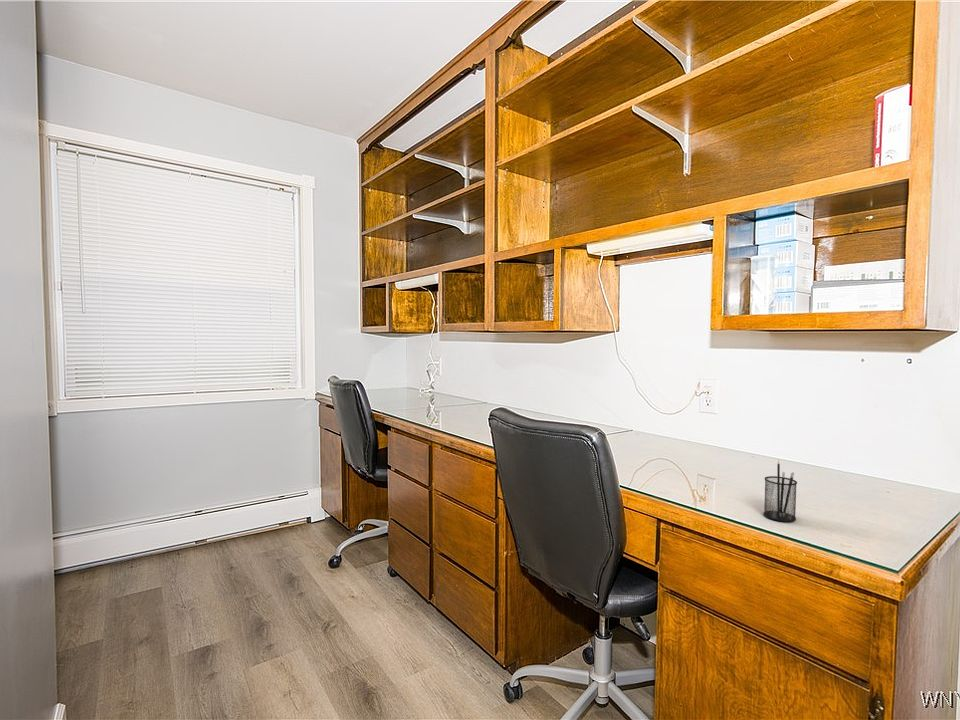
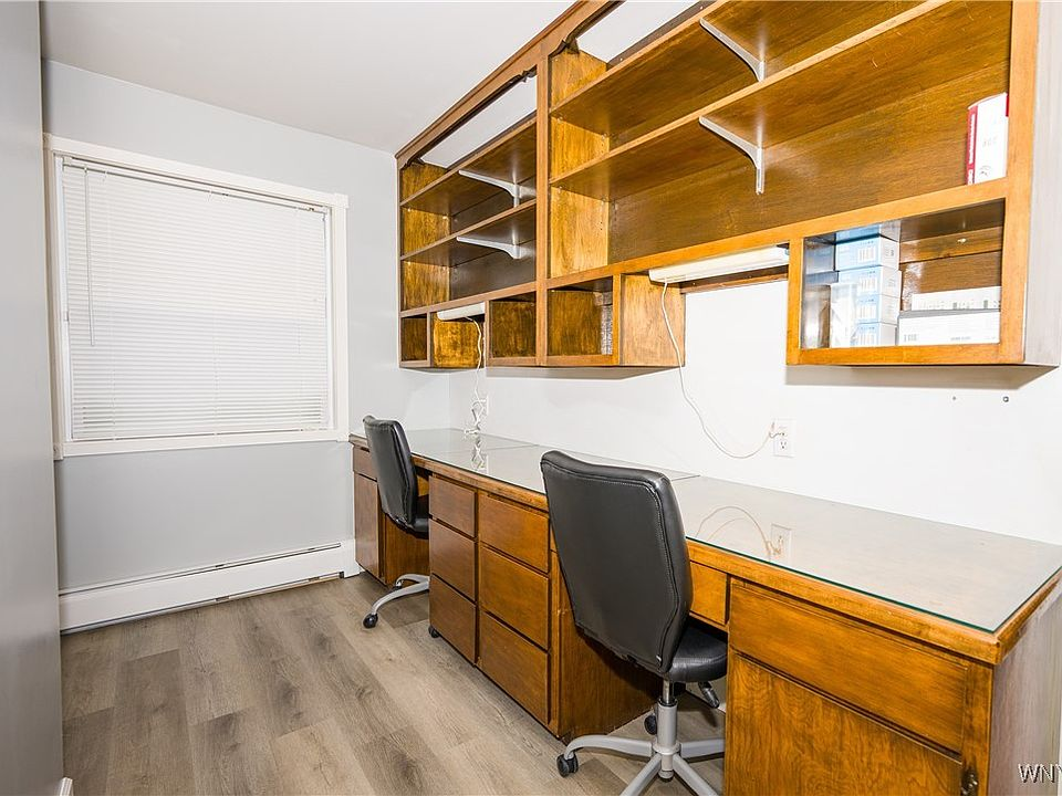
- pencil holder (780, 489)
